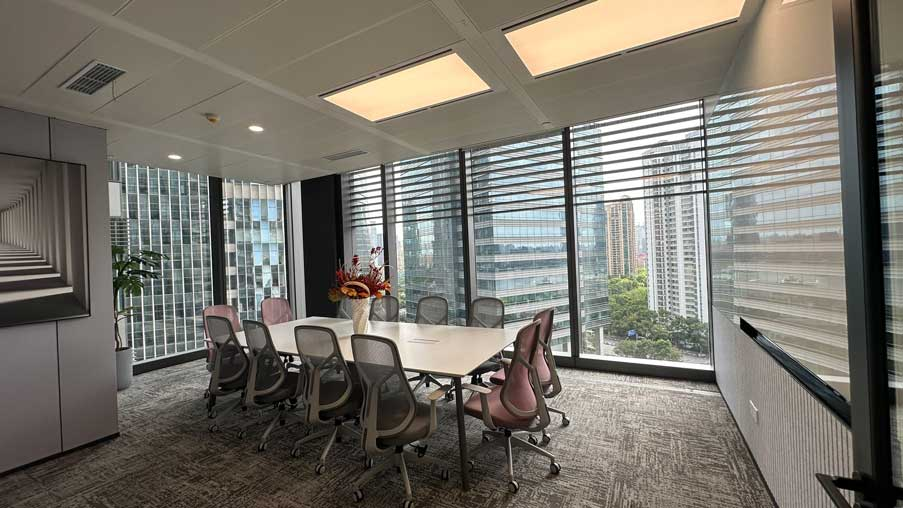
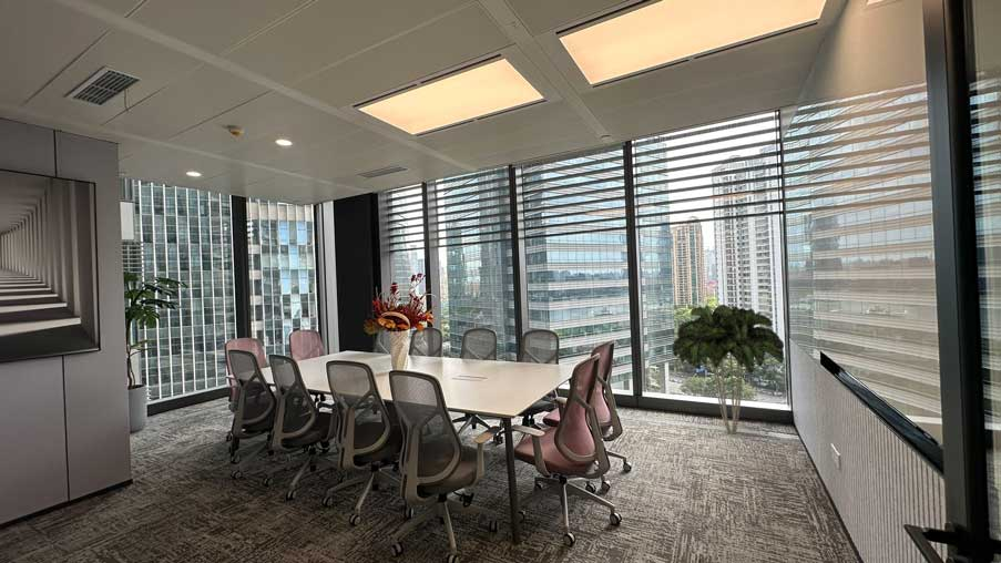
+ indoor plant (731, 368)
